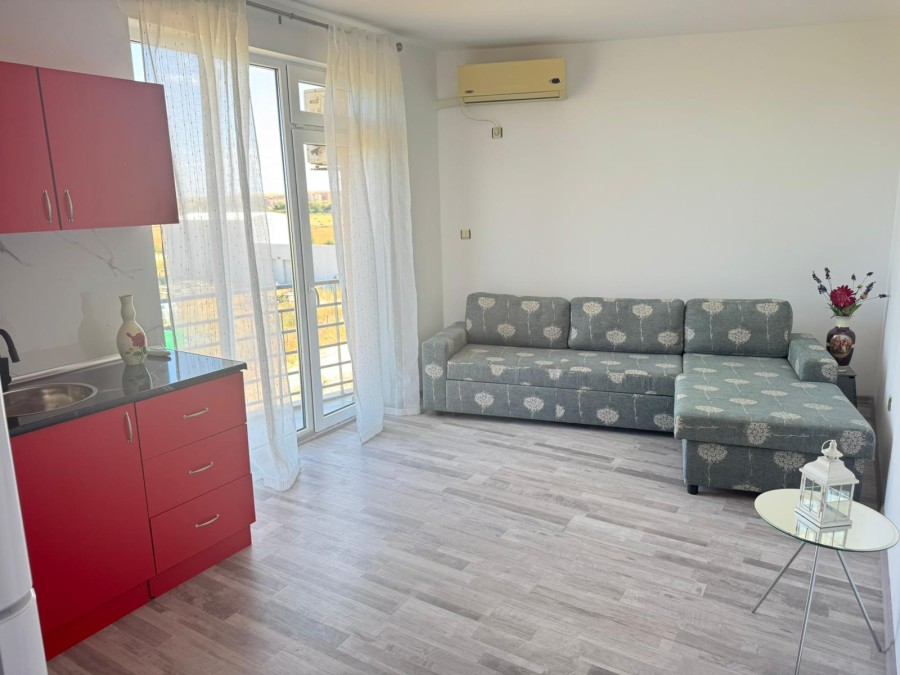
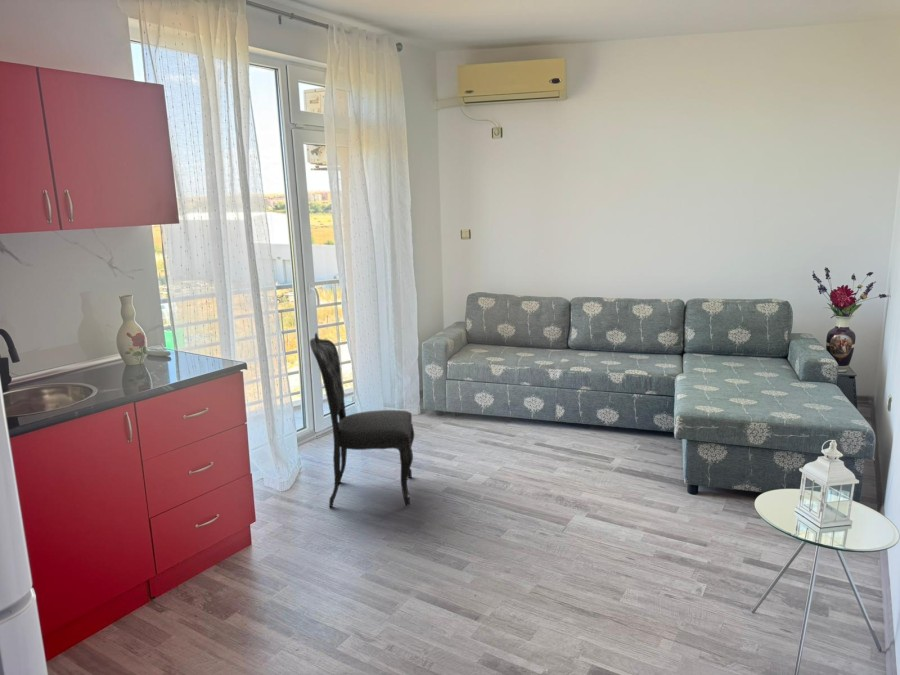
+ dining chair (364, 413)
